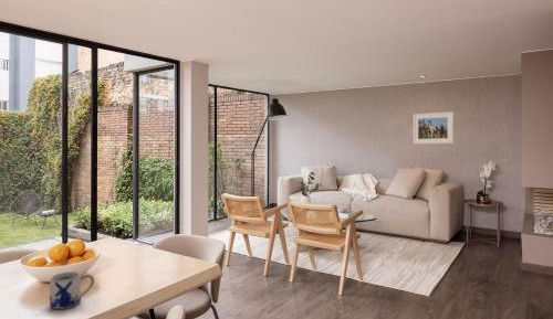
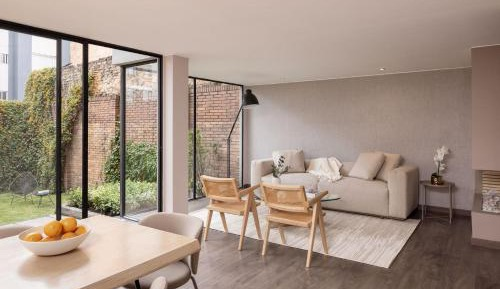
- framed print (432, 128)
- mug (70, 288)
